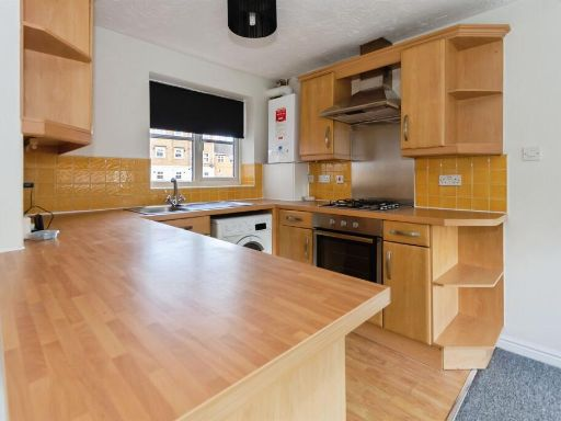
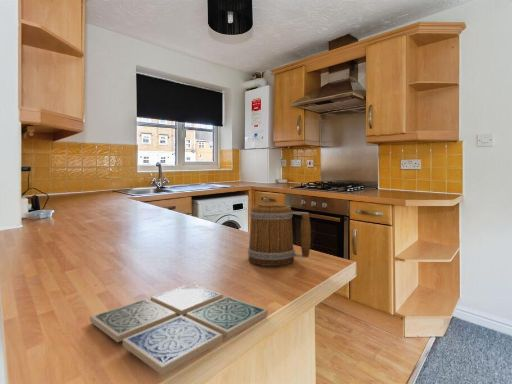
+ drink coaster (181, 315)
+ mug (274, 233)
